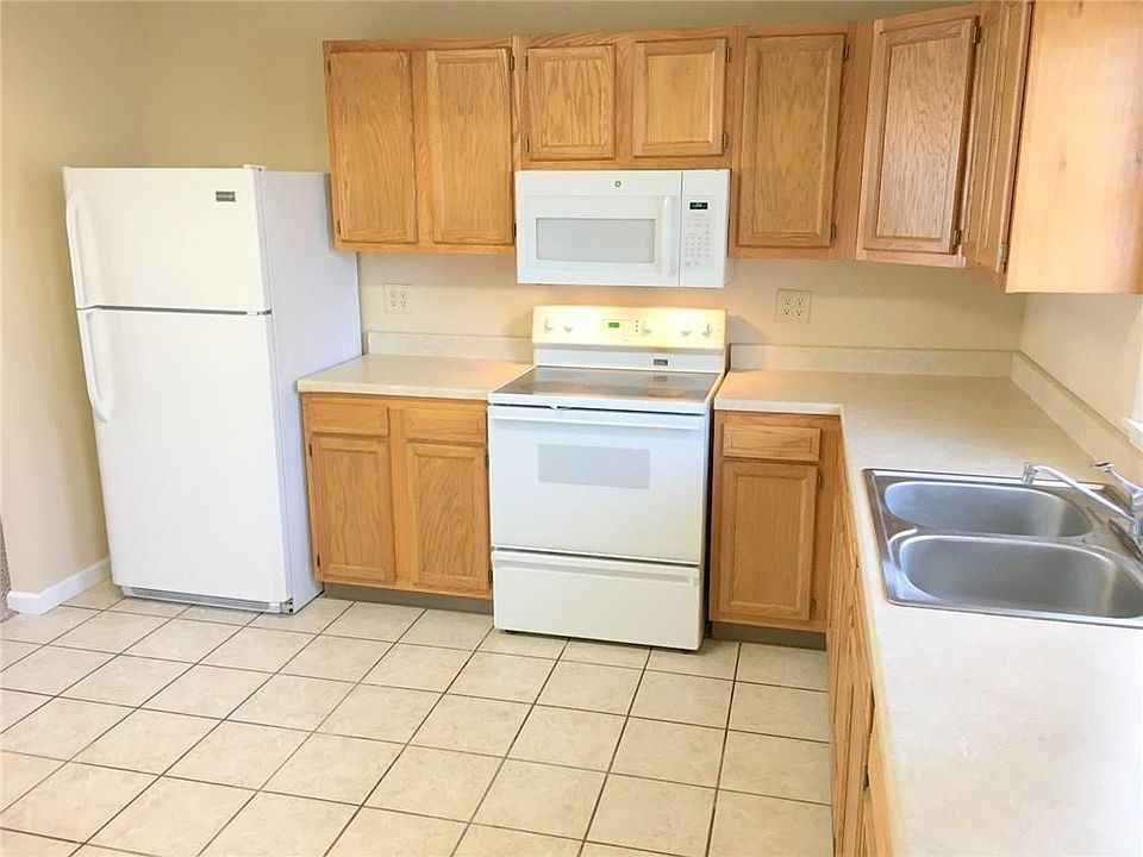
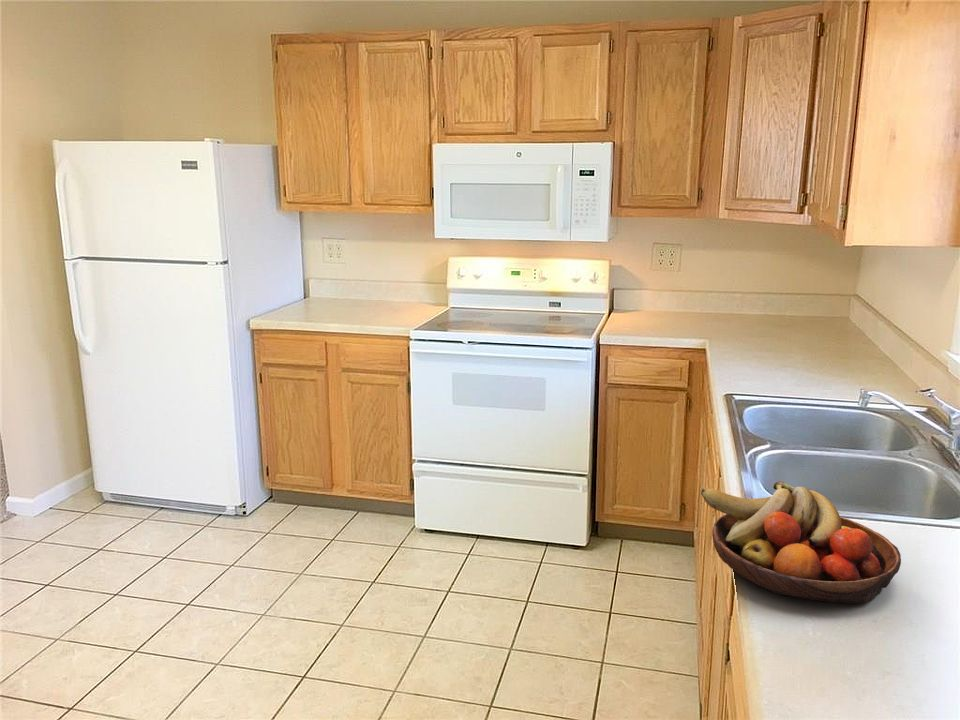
+ fruit bowl (801, 533)
